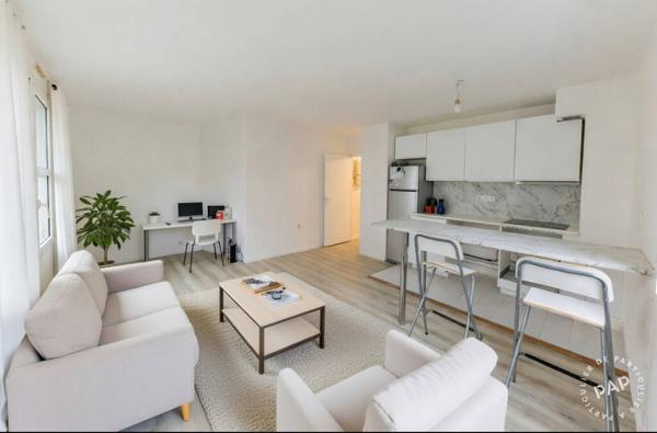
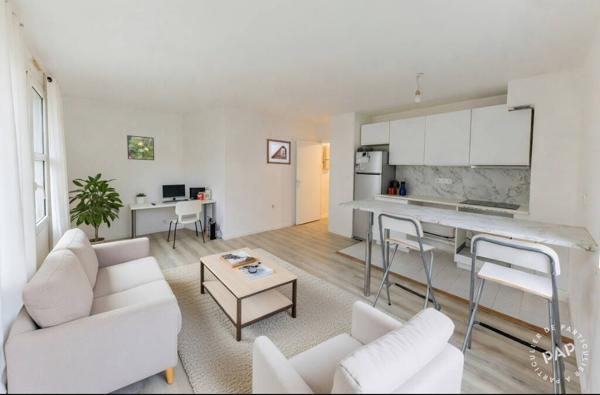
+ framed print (141, 148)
+ picture frame (279, 152)
